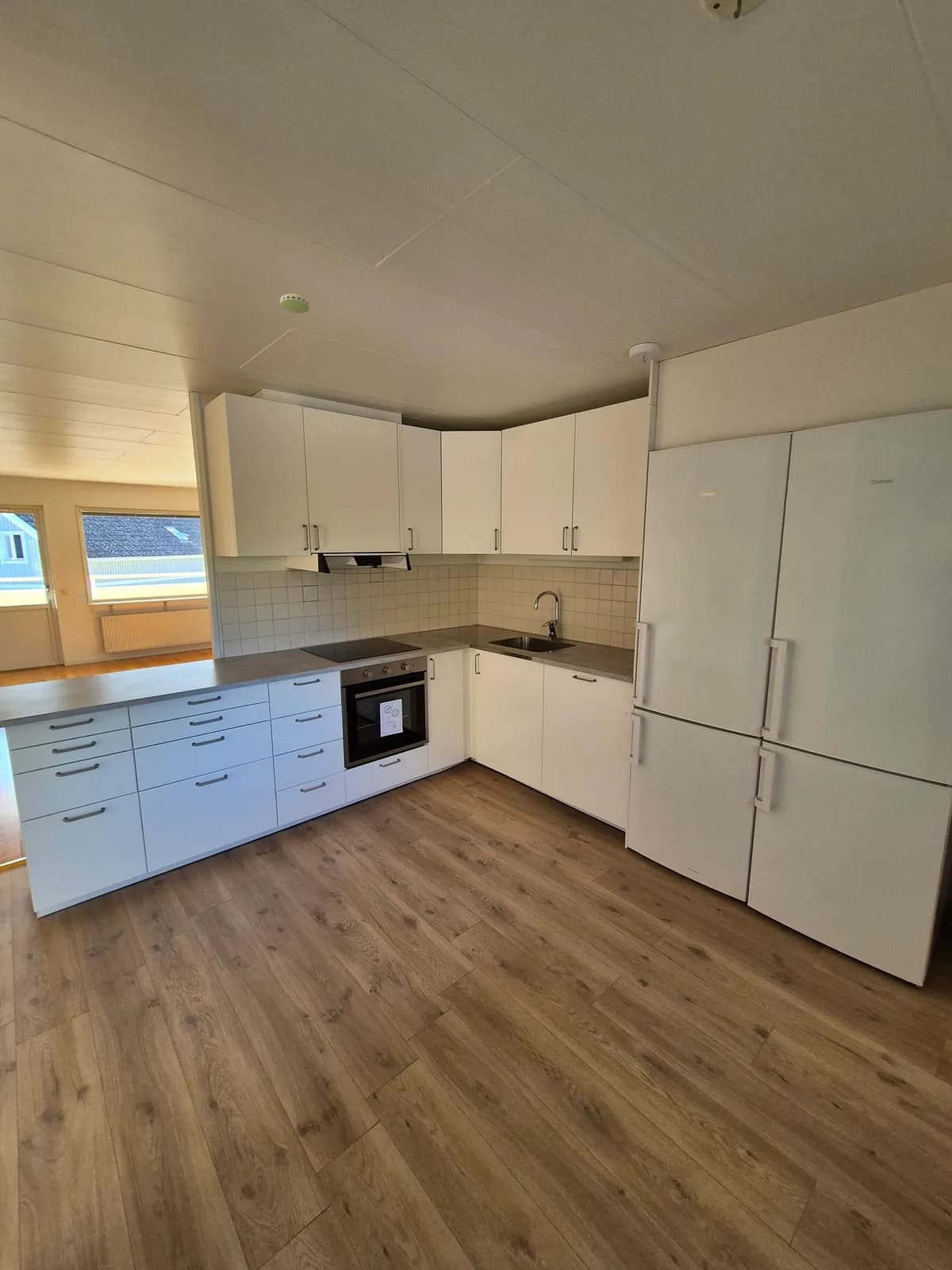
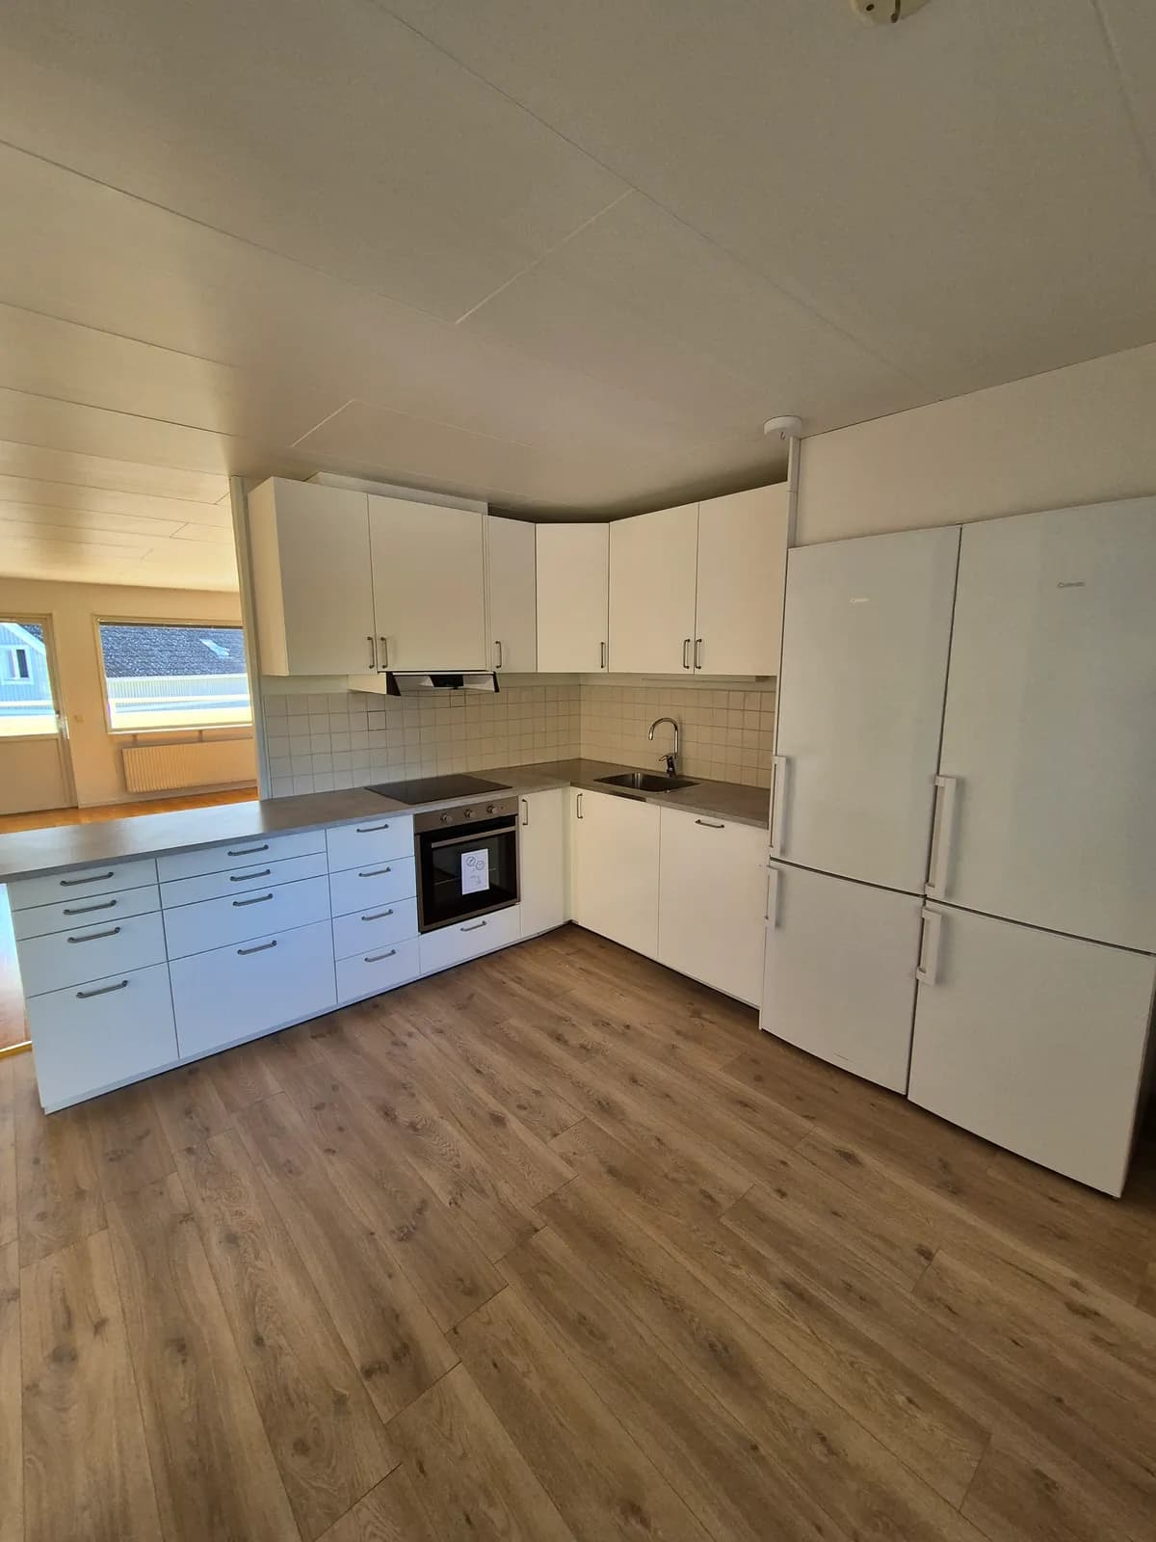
- smoke detector (294, 303)
